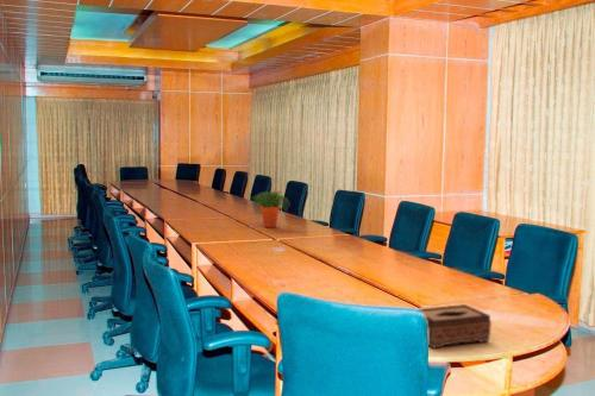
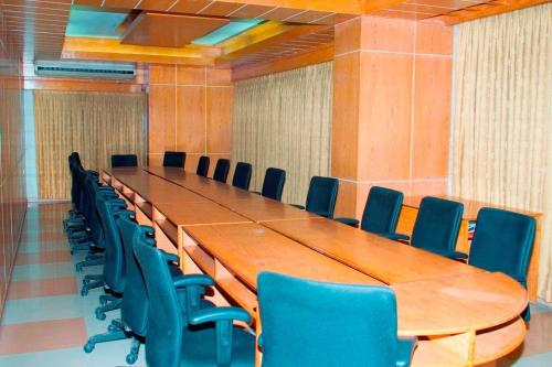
- tissue box (449, 325)
- potted plant (270, 208)
